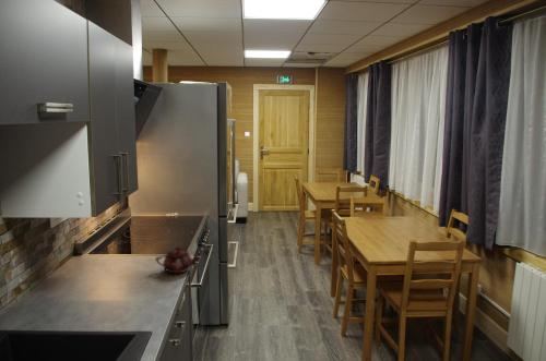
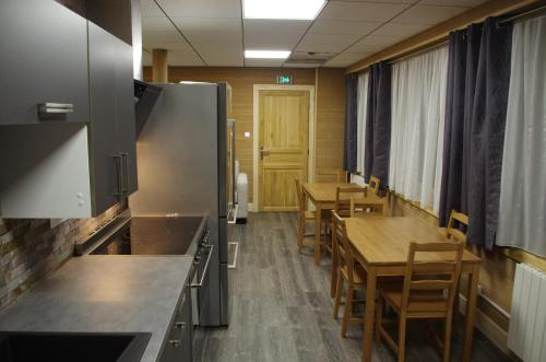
- teapot (179, 257)
